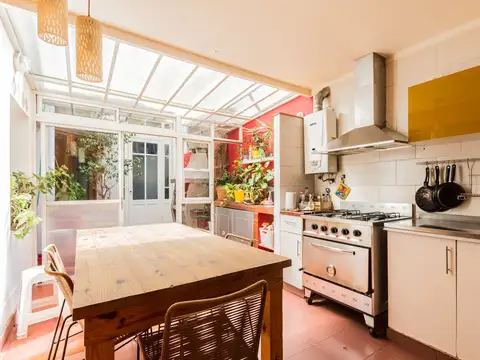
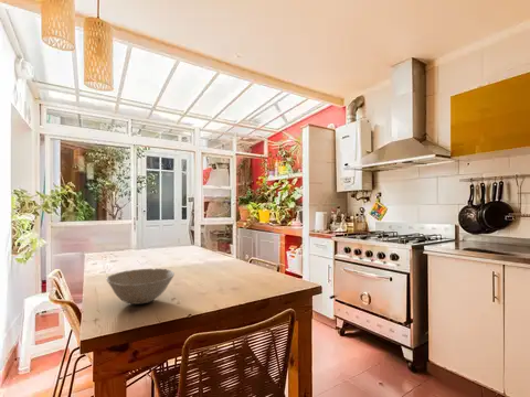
+ bowl (141, 288)
